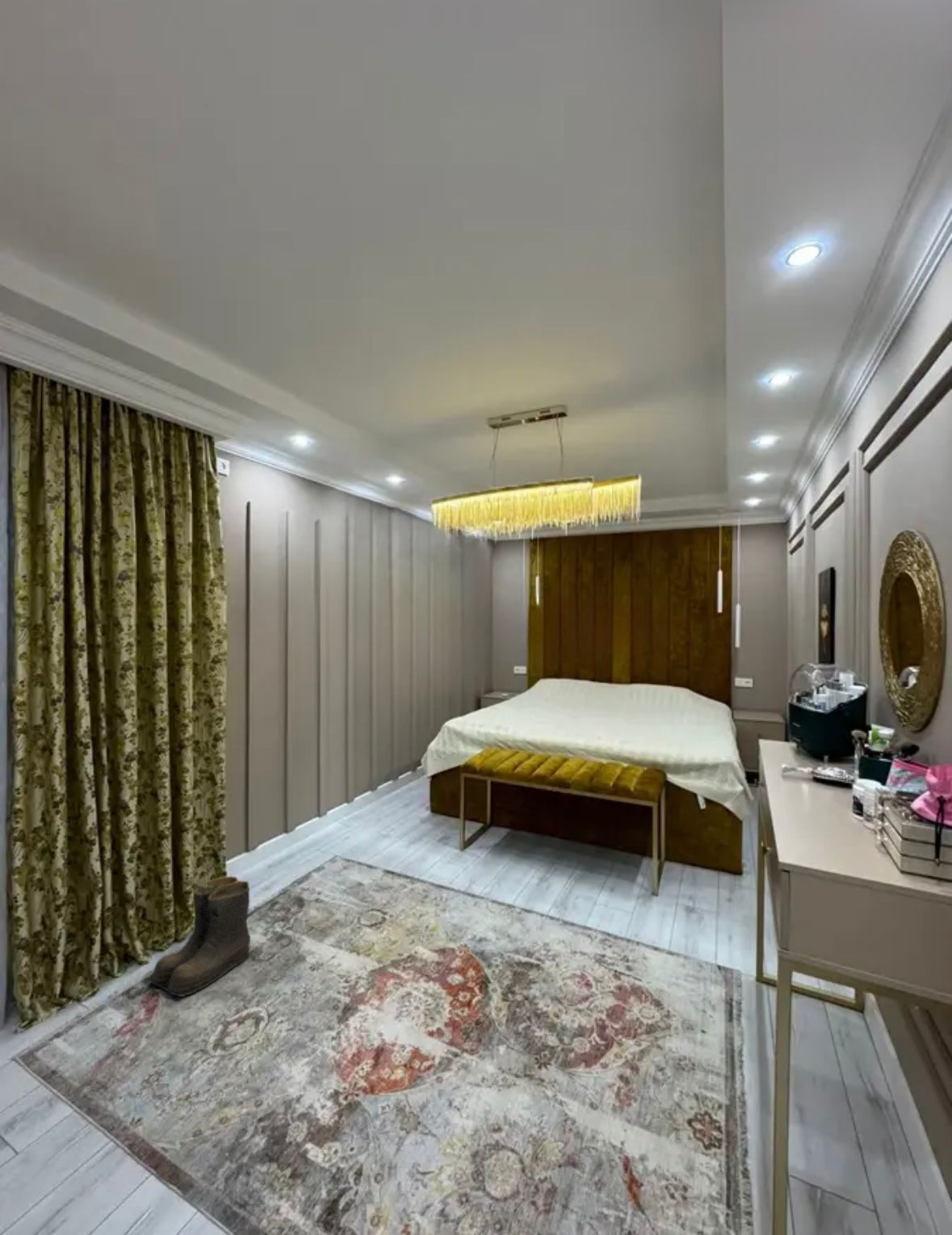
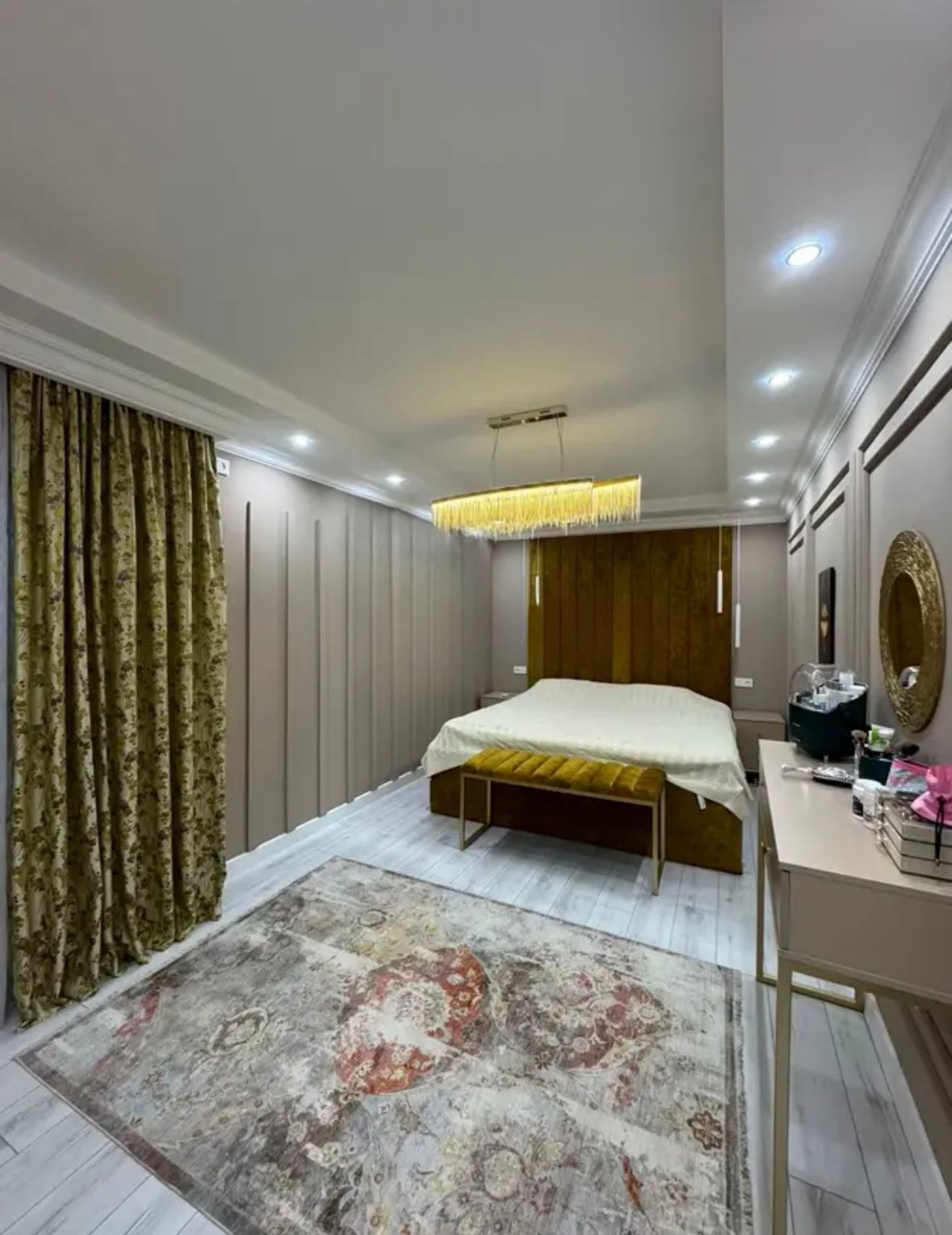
- boots (203, 930)
